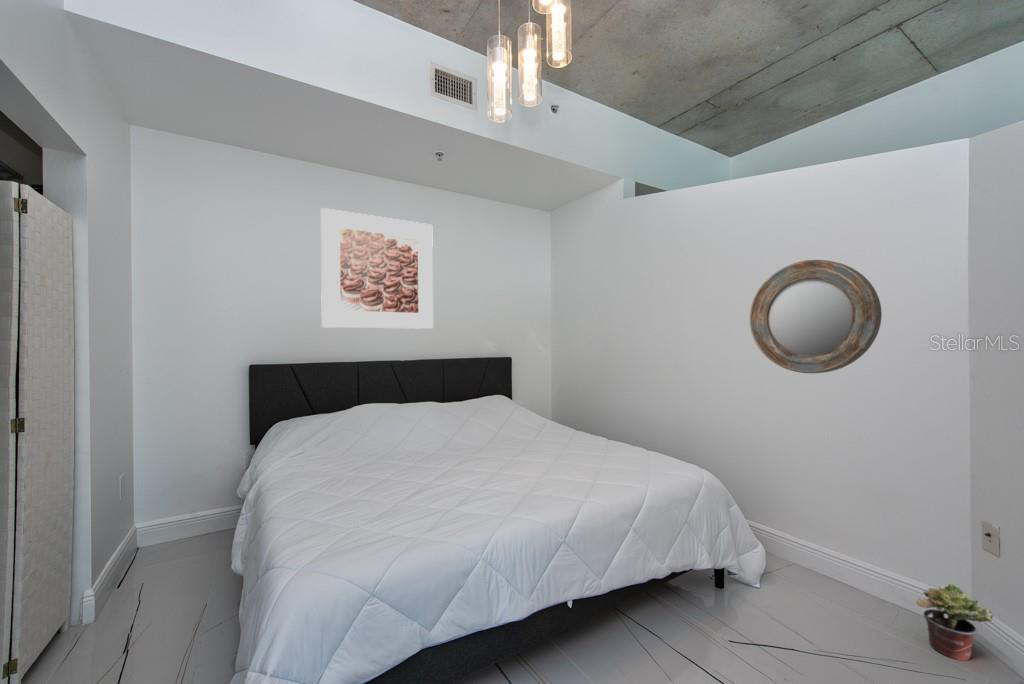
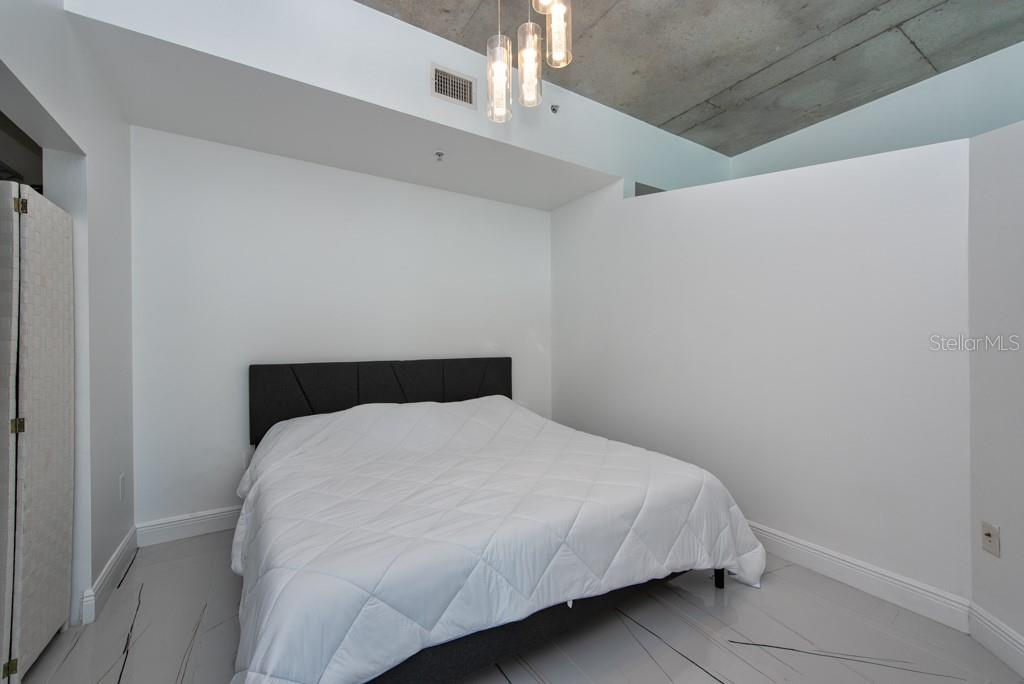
- potted plant (954, 617)
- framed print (380, 272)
- home mirror (808, 316)
